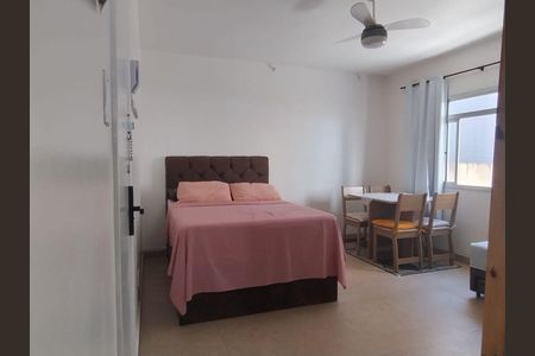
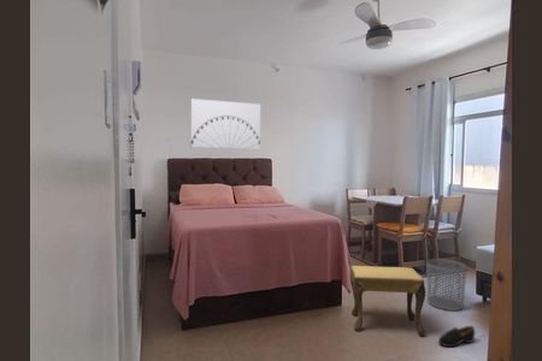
+ footstool (387, 291)
+ shoe (455, 335)
+ waste bin (446, 284)
+ wall art (226, 124)
